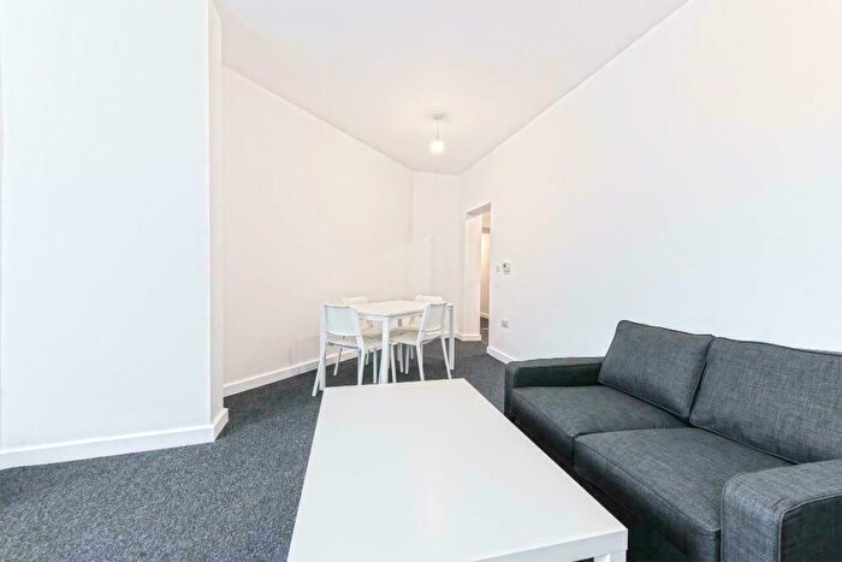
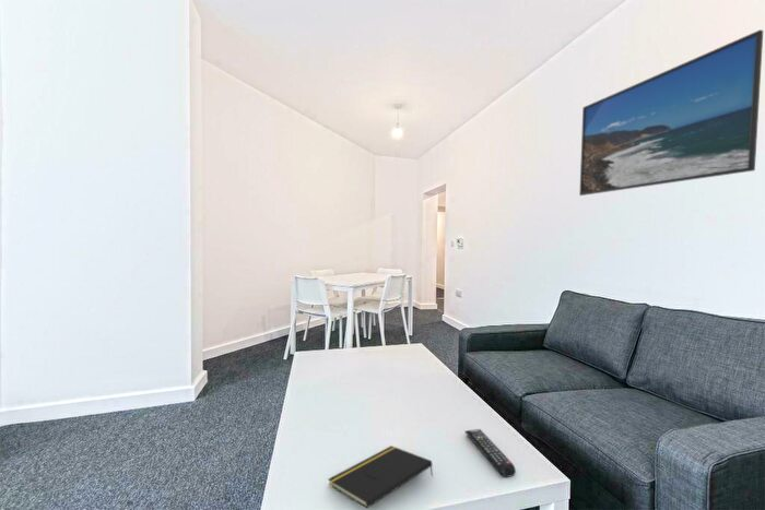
+ remote control (487, 449)
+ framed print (649, 131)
+ notepad (380, 472)
